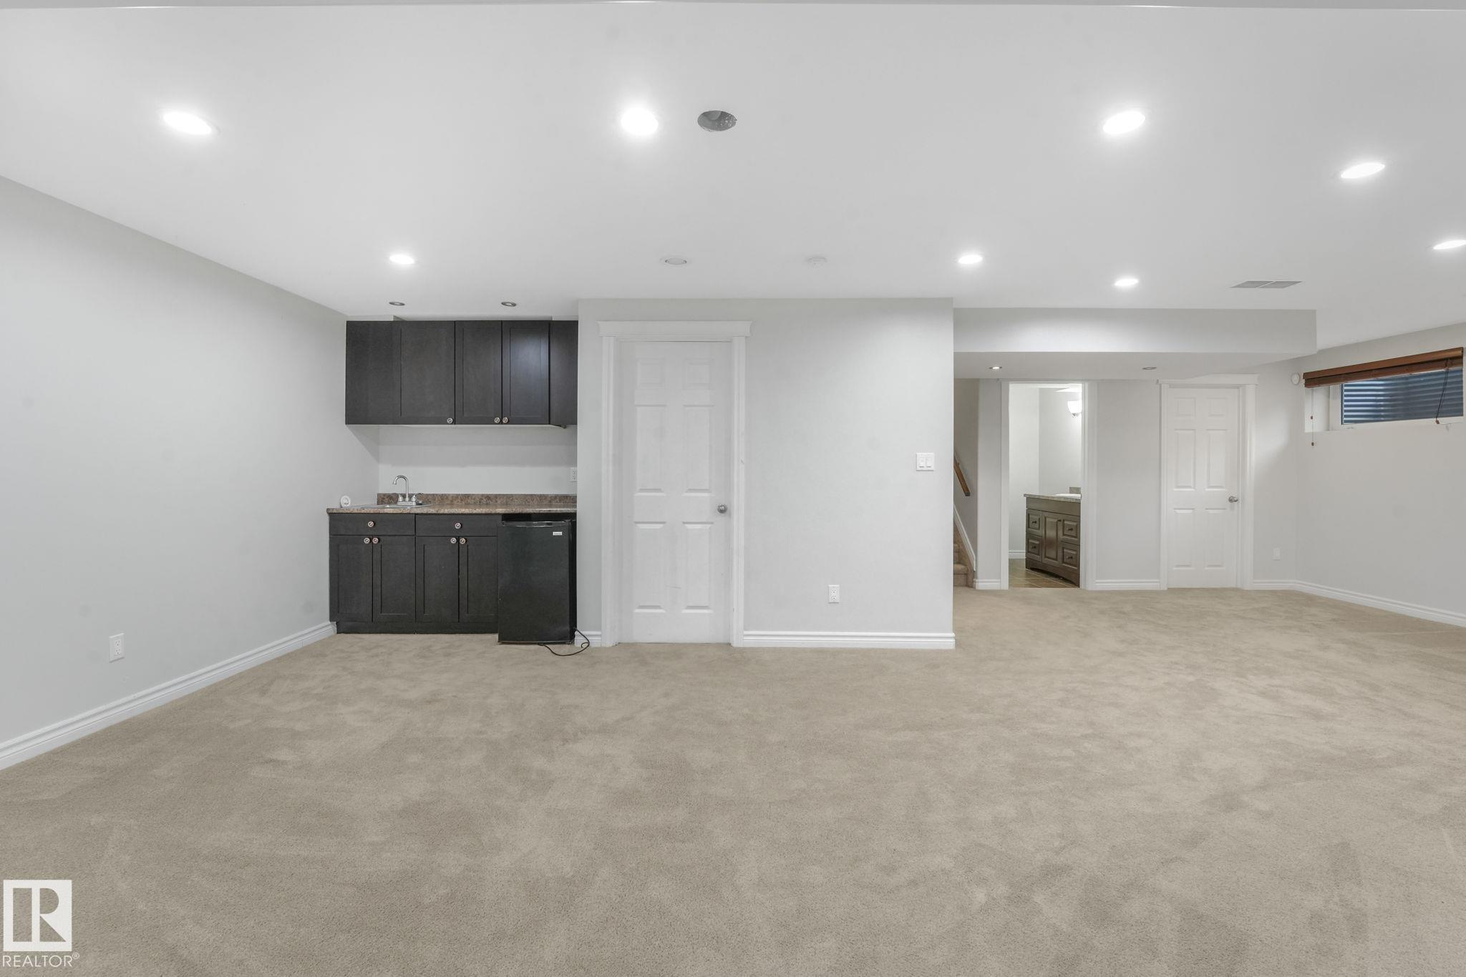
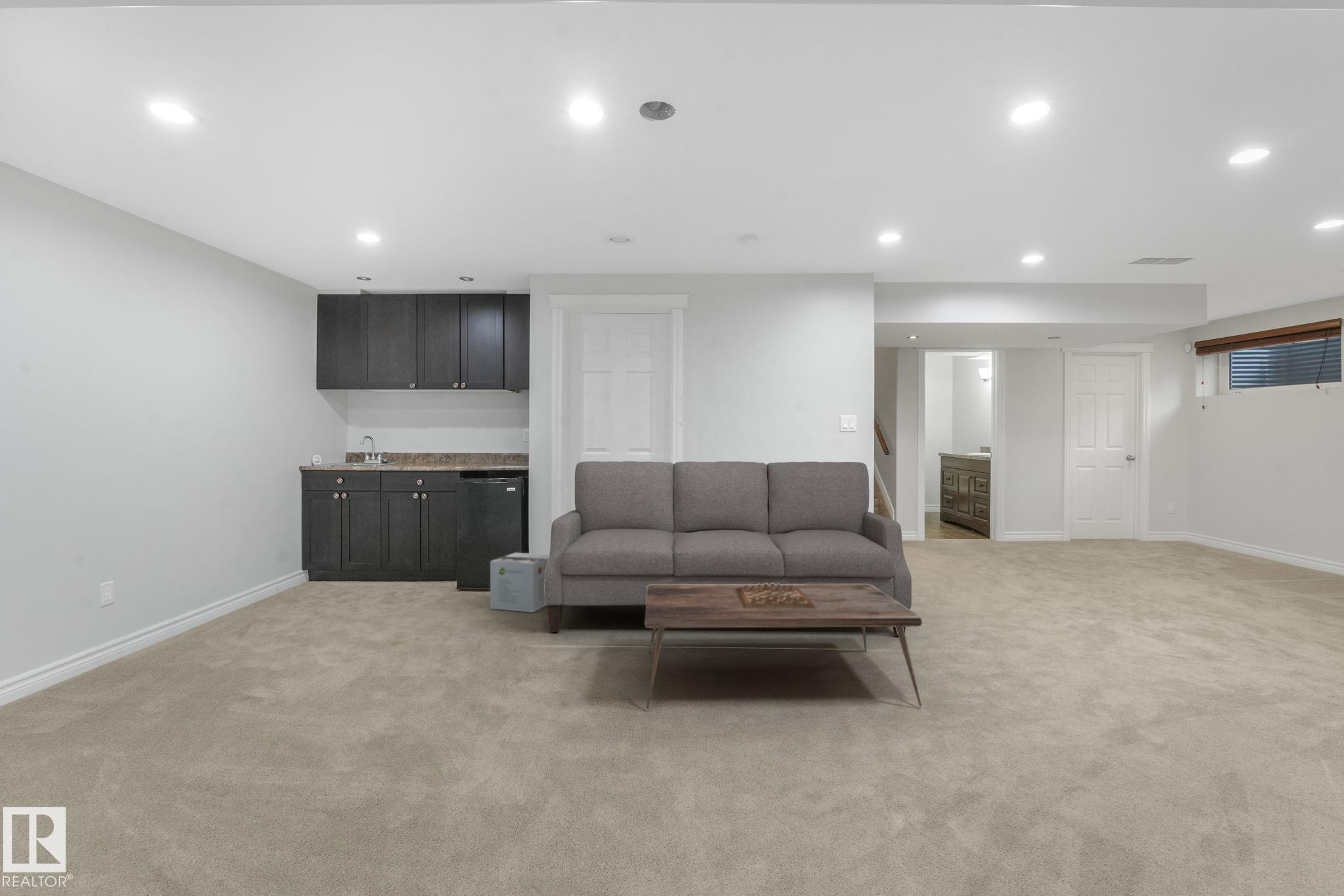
+ sofa (723, 539)
+ cardboard box (524, 580)
+ coffee table (770, 627)
